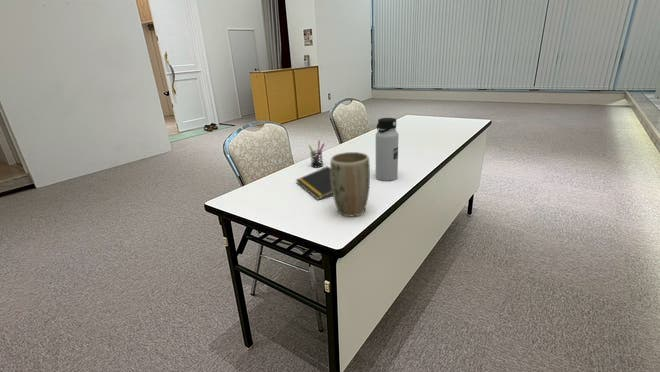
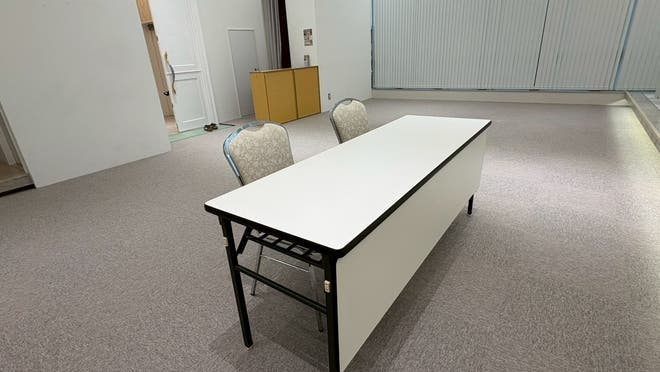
- pen holder (315, 153)
- notepad (323, 181)
- plant pot (350, 184)
- water bottle (386, 149)
